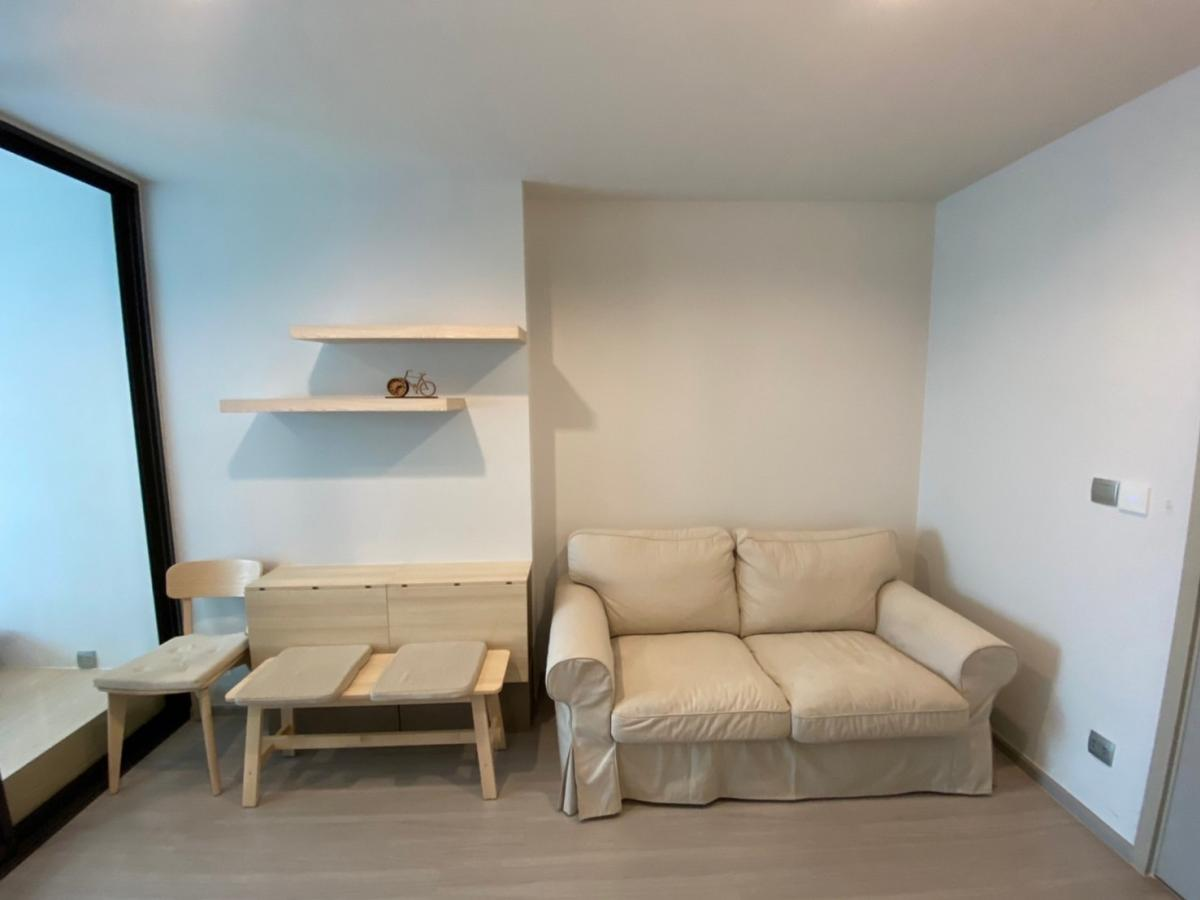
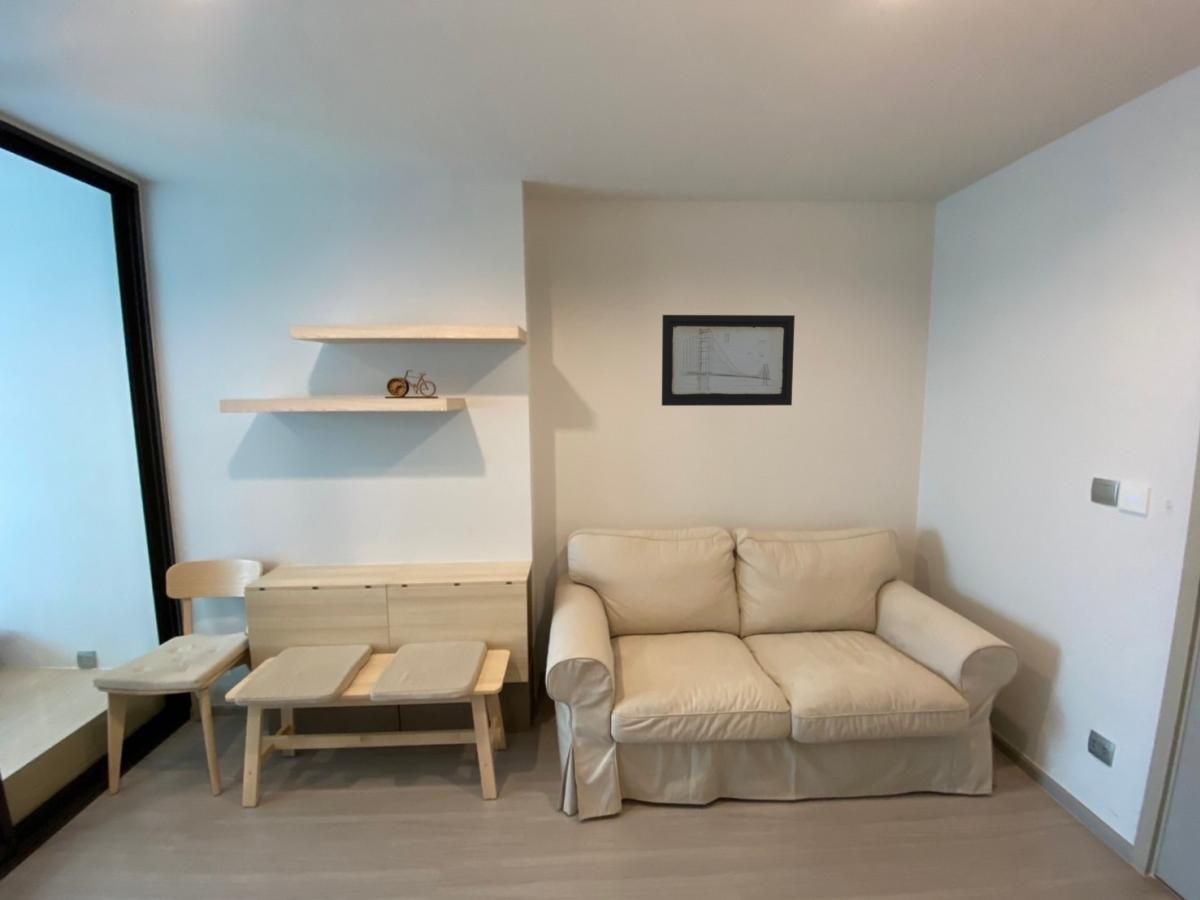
+ wall art (727, 360)
